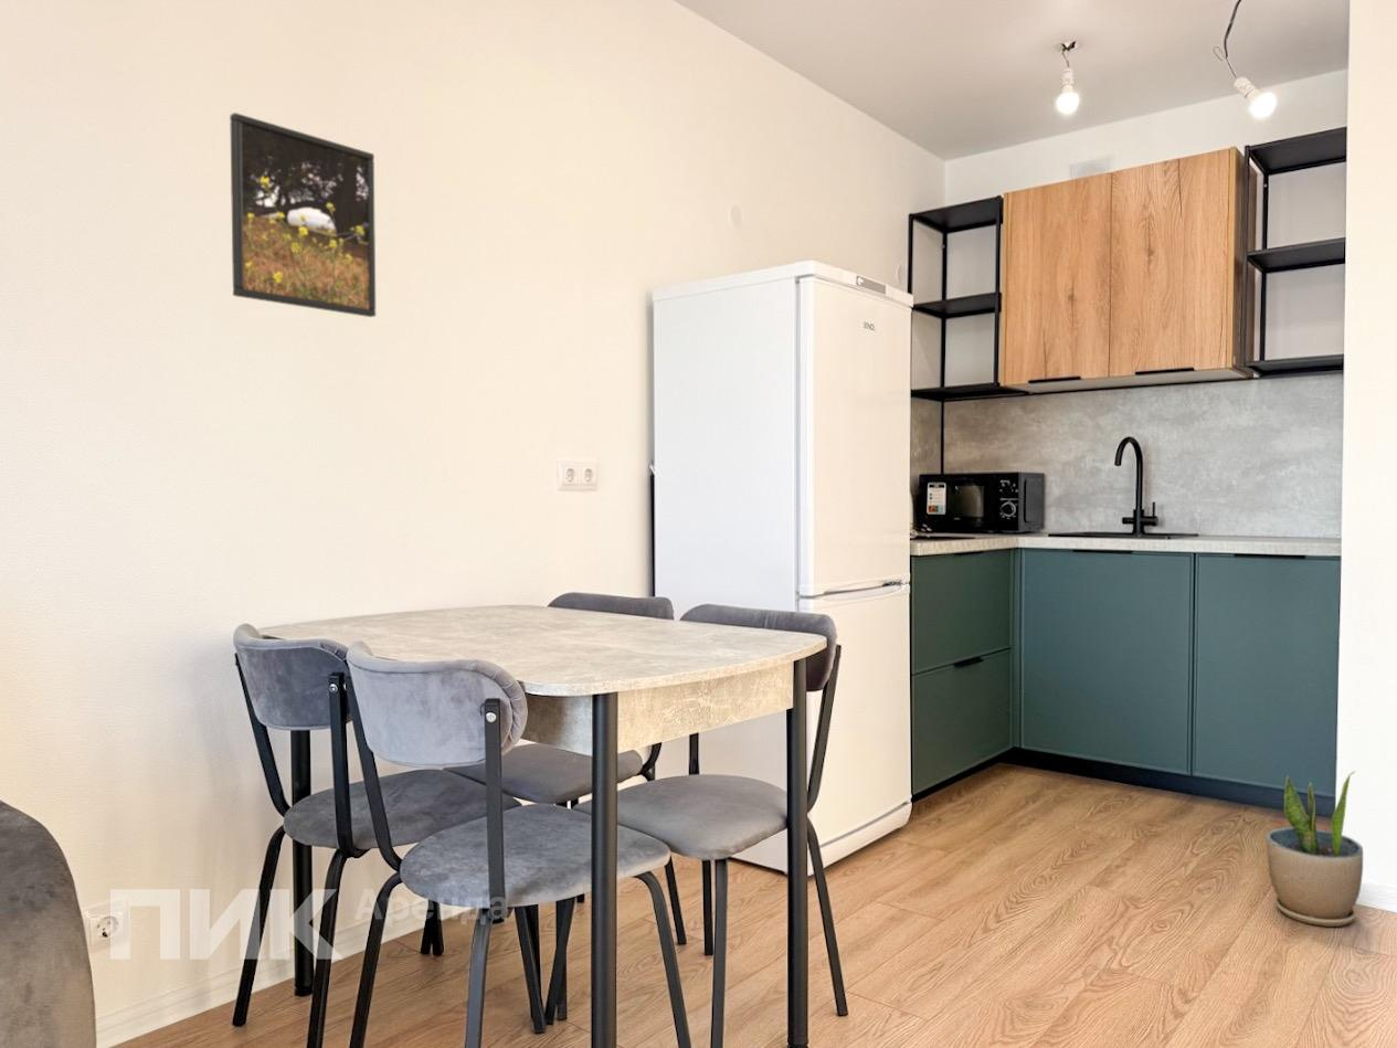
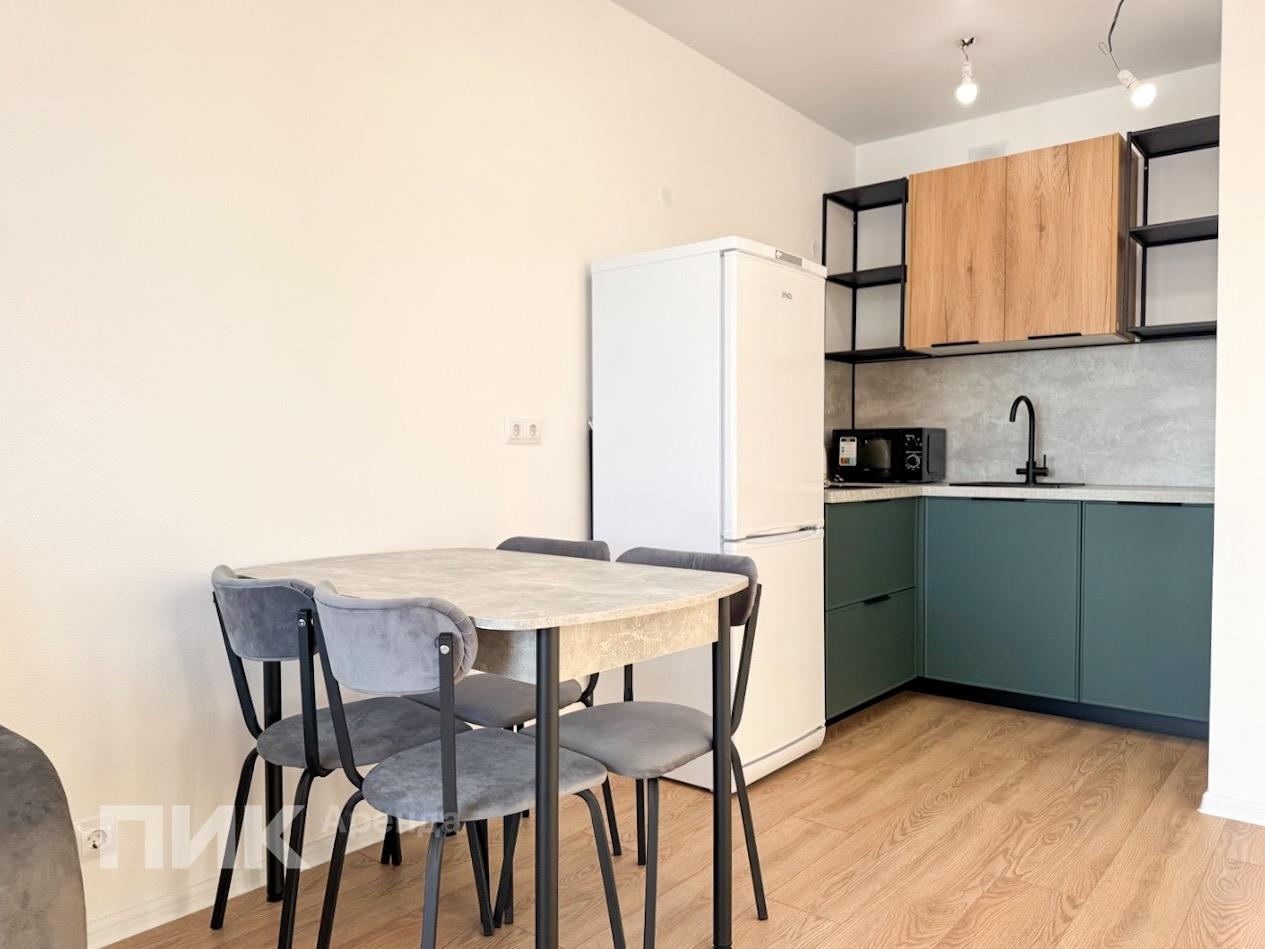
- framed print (307, 221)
- potted plant (1313, 837)
